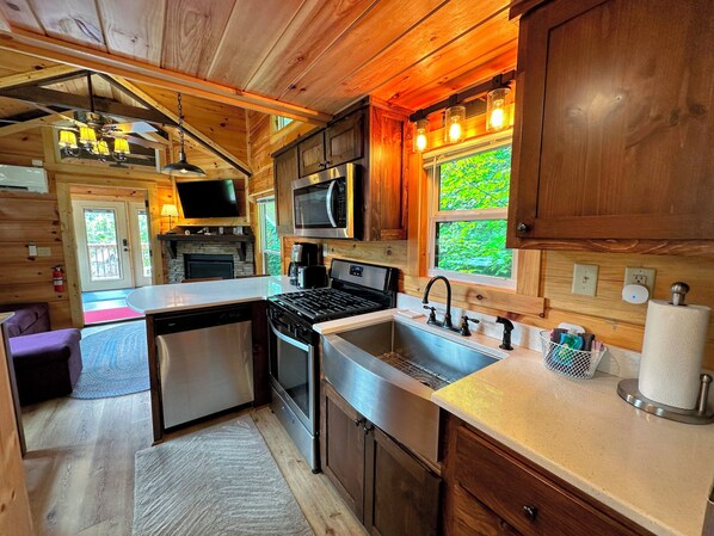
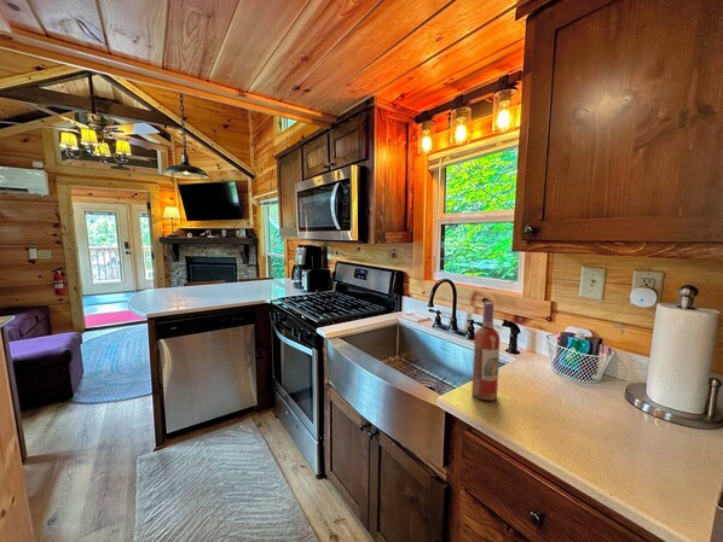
+ wine bottle (486, 350)
